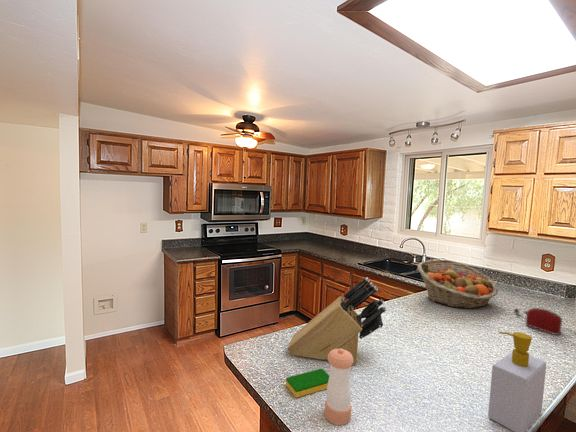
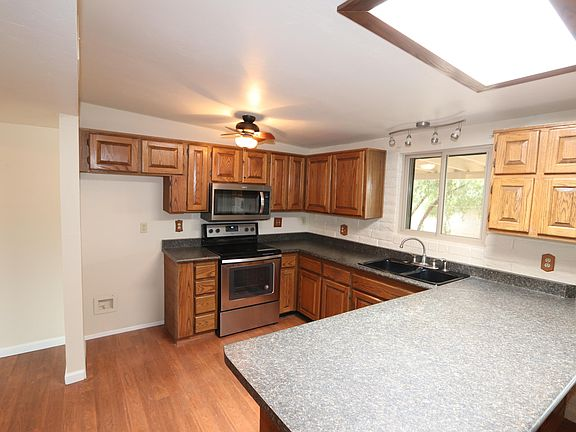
- soap bottle (515, 374)
- dish sponge (309, 382)
- fruit basket (455, 282)
- knife block (336, 316)
- pepper shaker (339, 382)
- toaster (540, 315)
